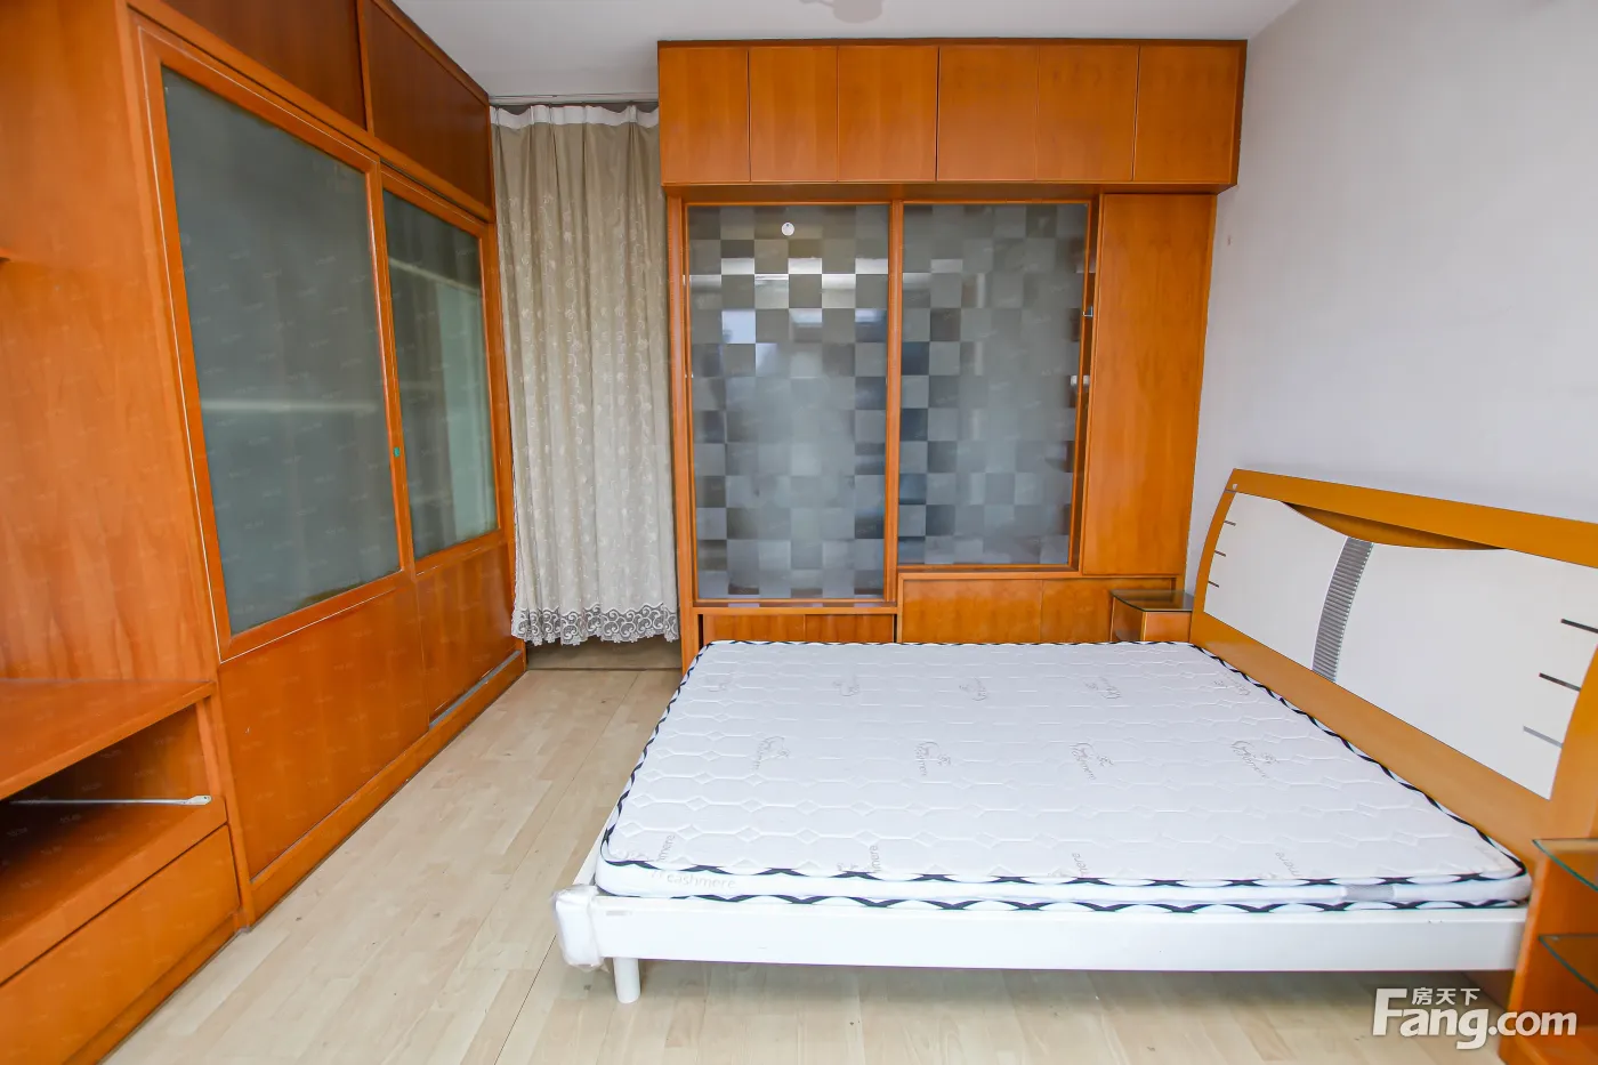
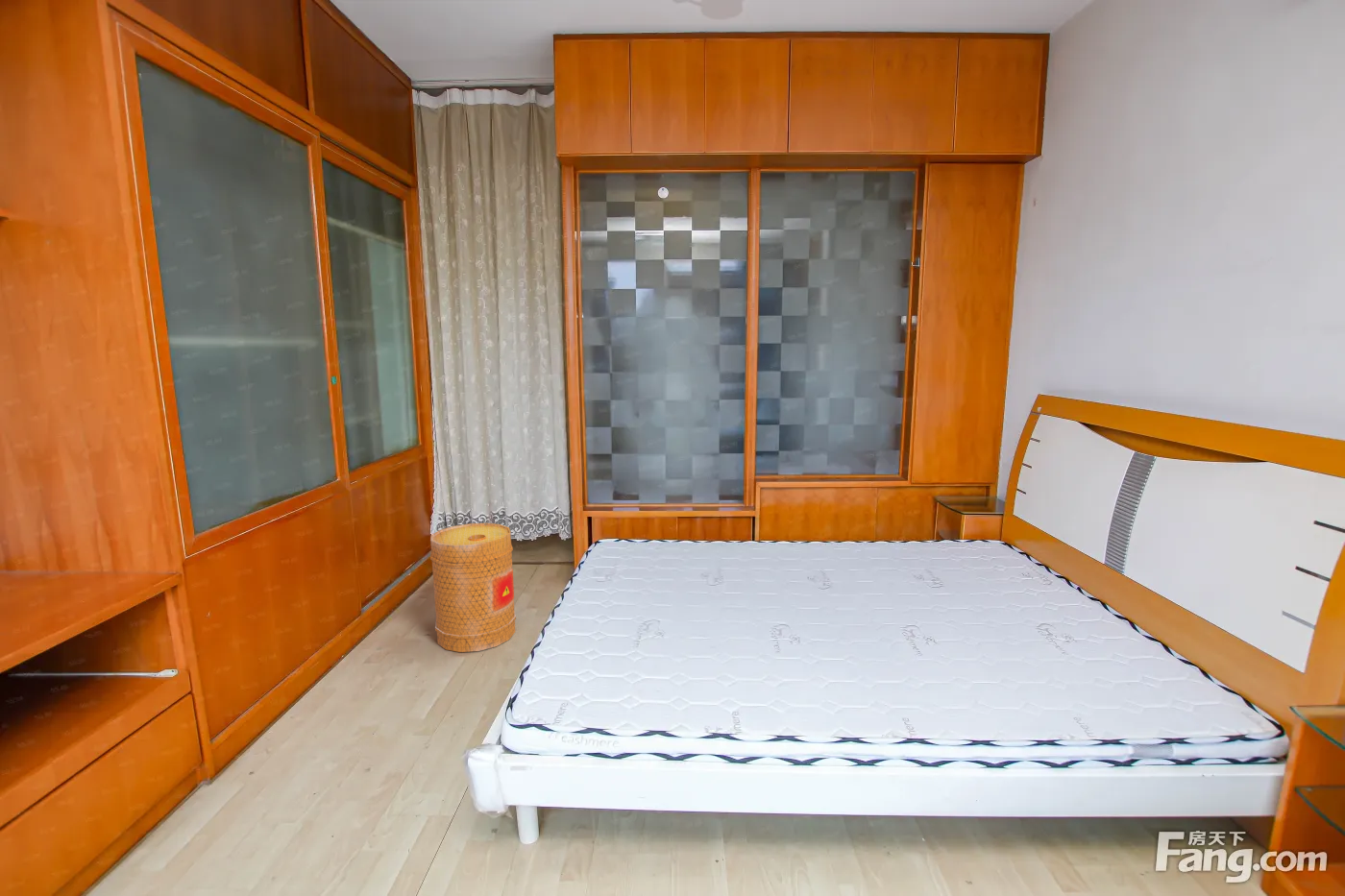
+ basket (474, 584)
